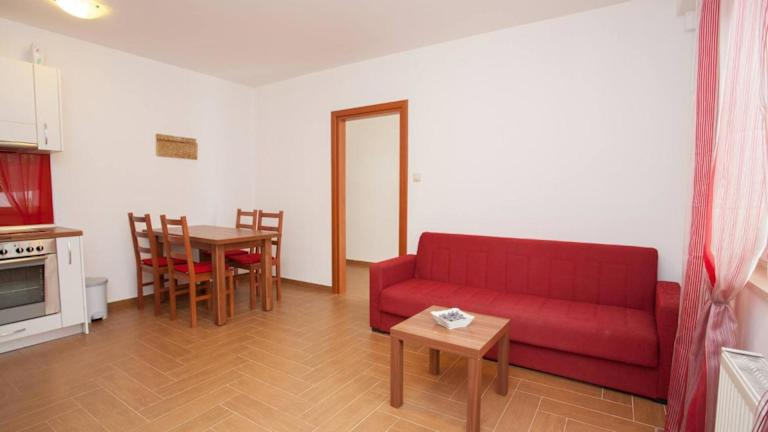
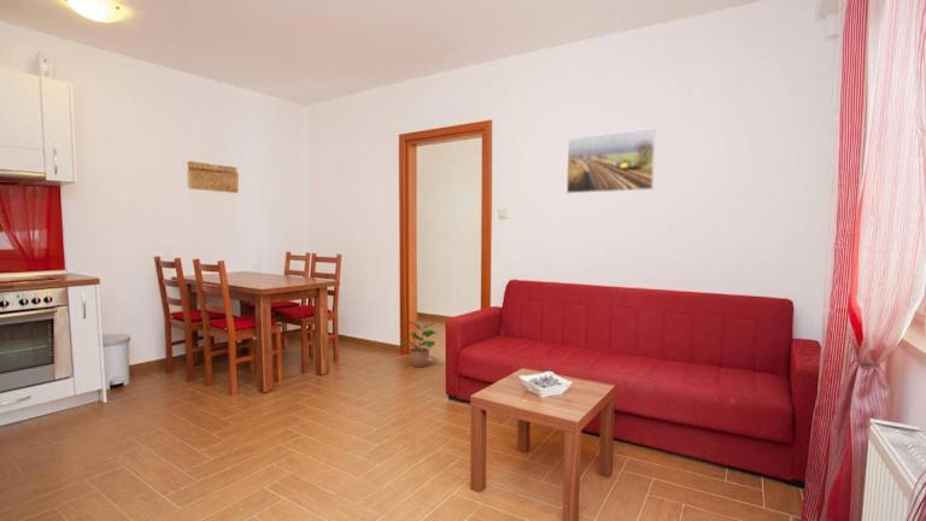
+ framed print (608, 162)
+ potted plant (420, 343)
